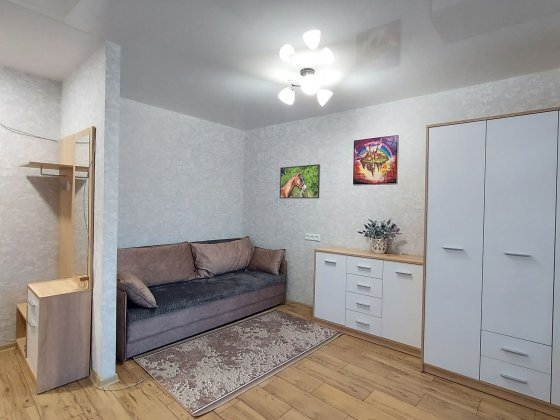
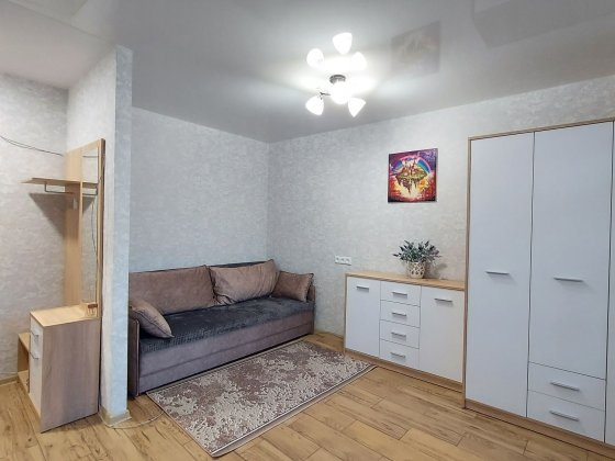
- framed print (298, 182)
